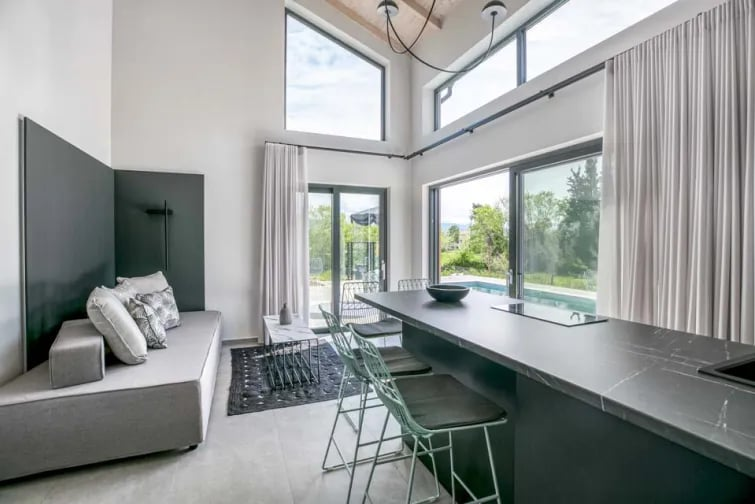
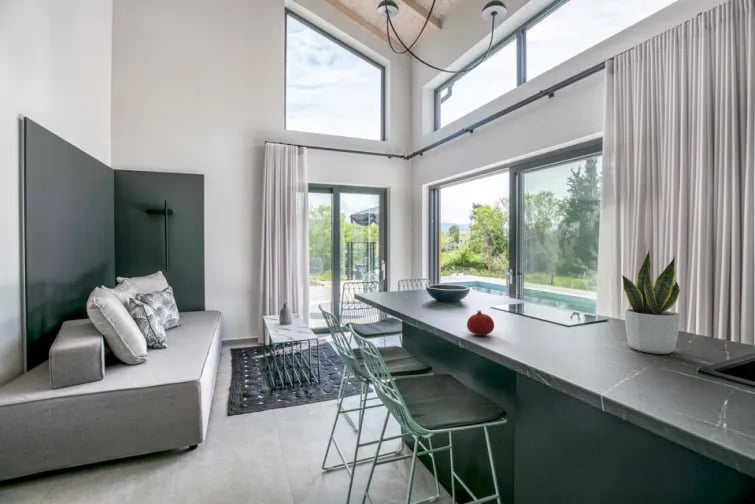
+ fruit (480, 322)
+ potted plant (649, 298)
